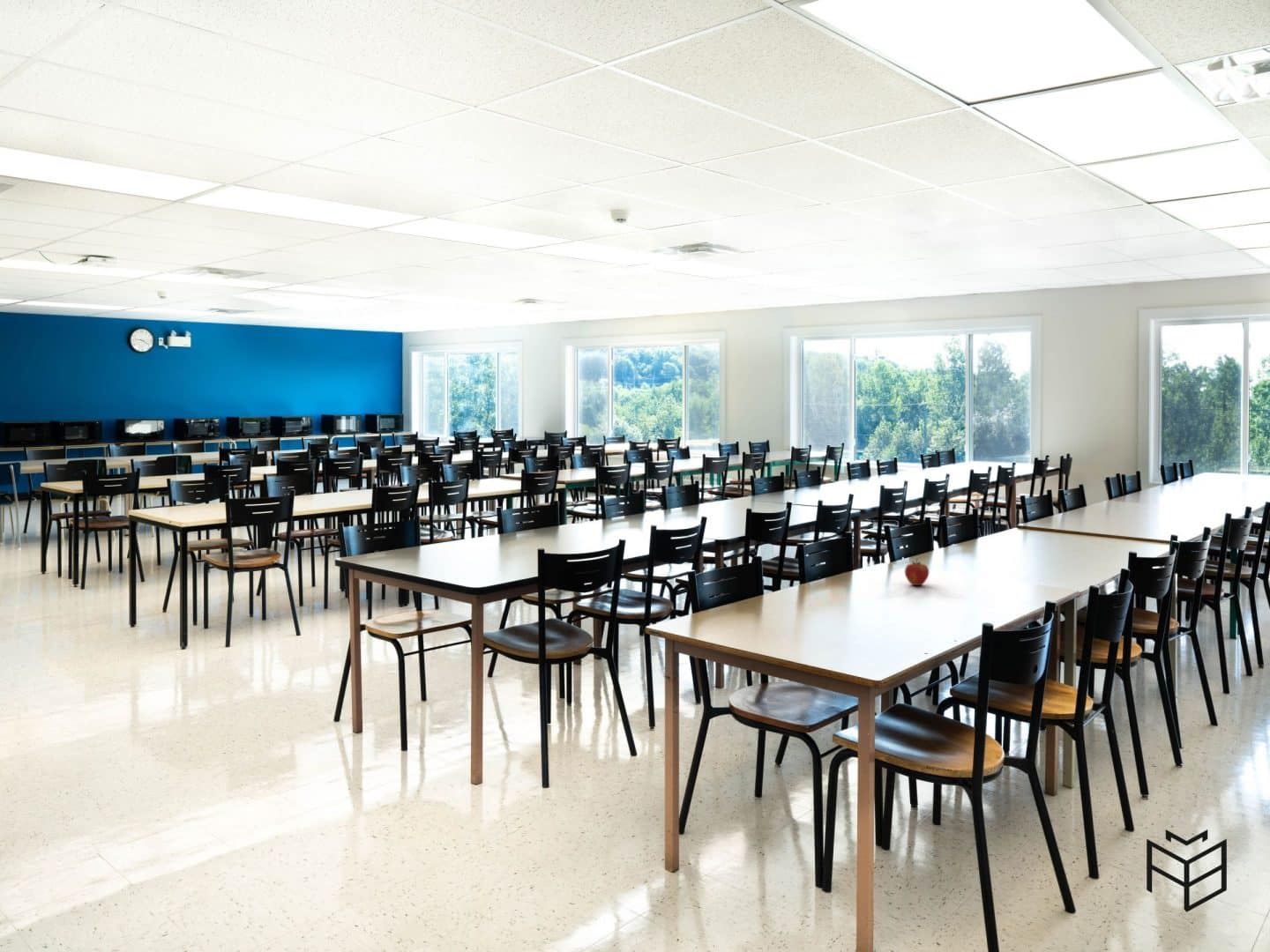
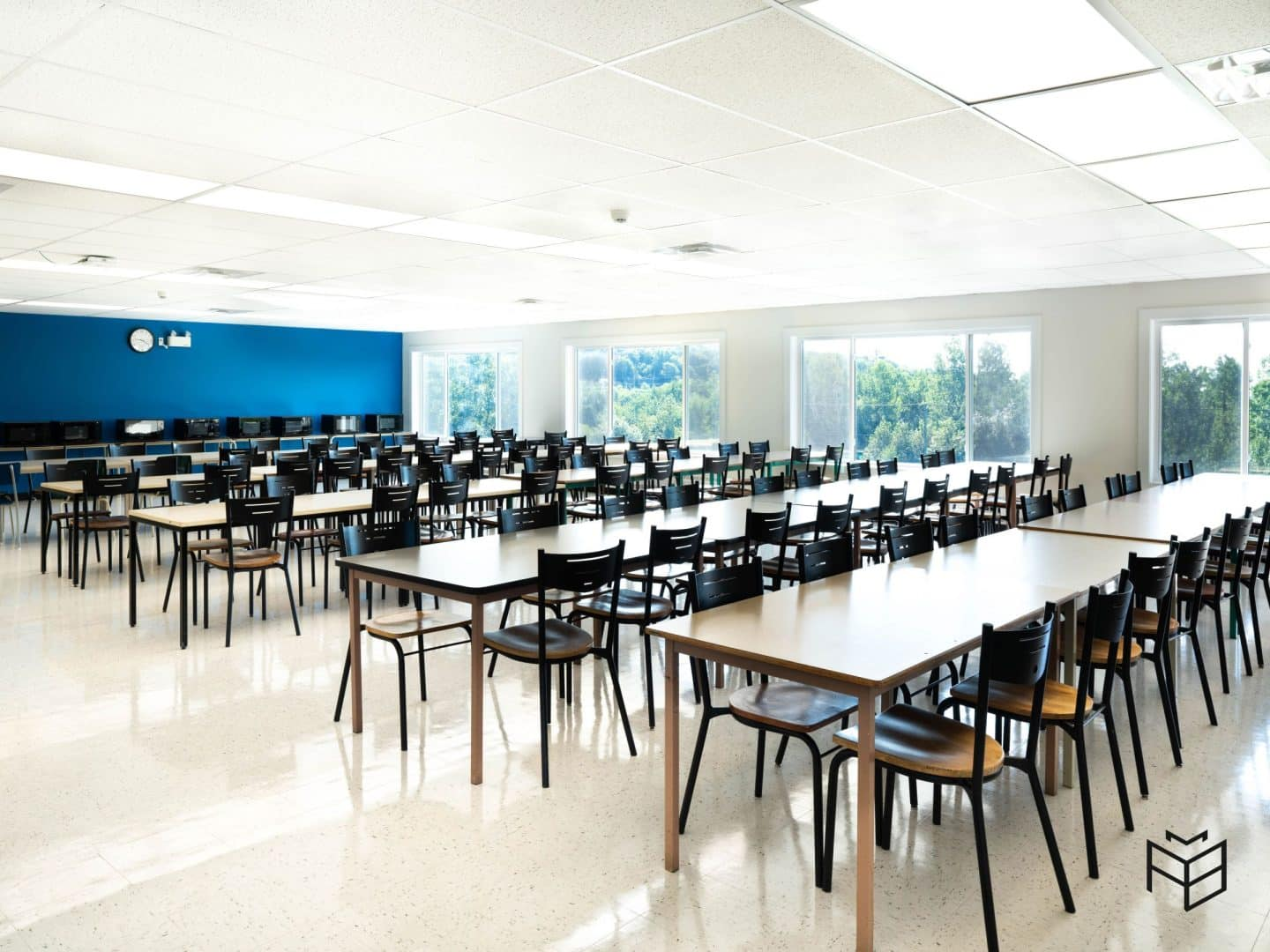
- apple (916, 571)
